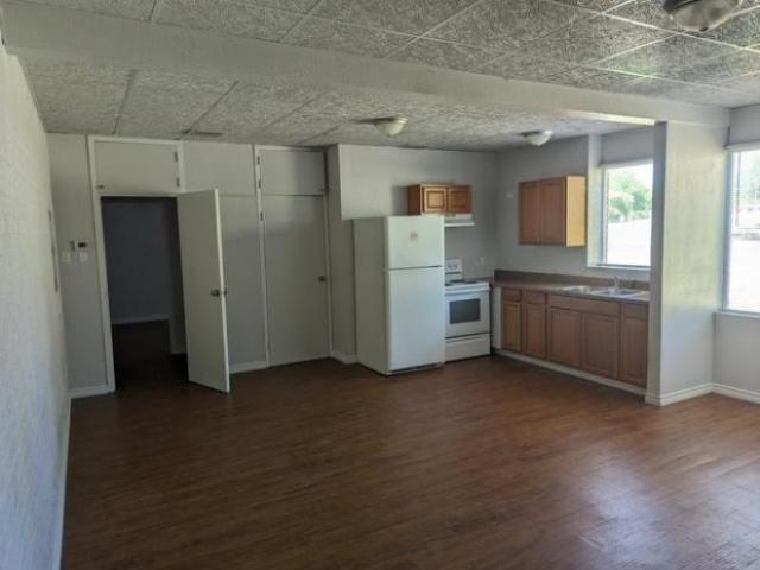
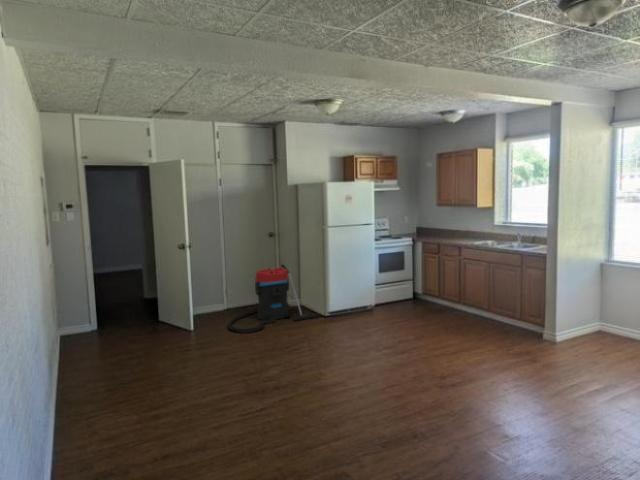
+ vacuum cleaner (266, 293)
